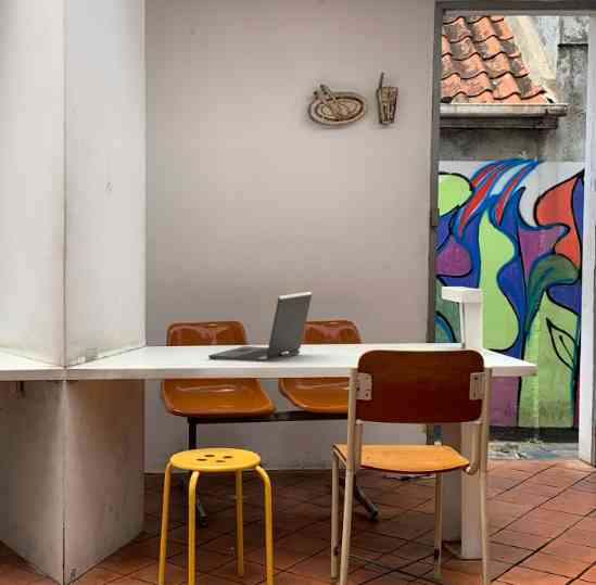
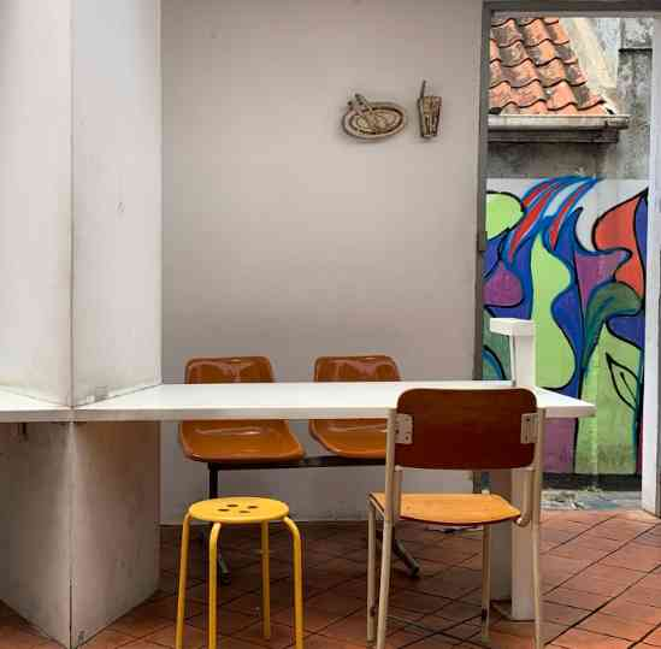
- laptop (272, 325)
